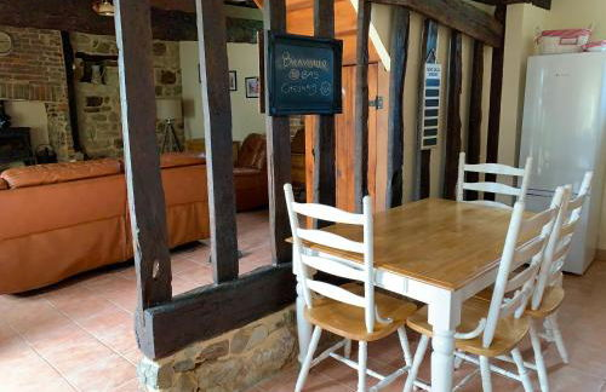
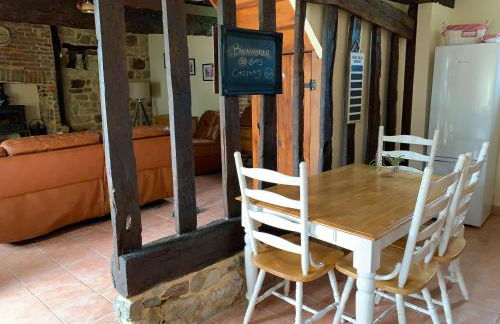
+ plant (384, 164)
